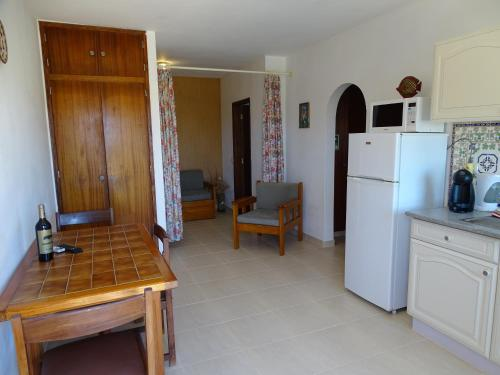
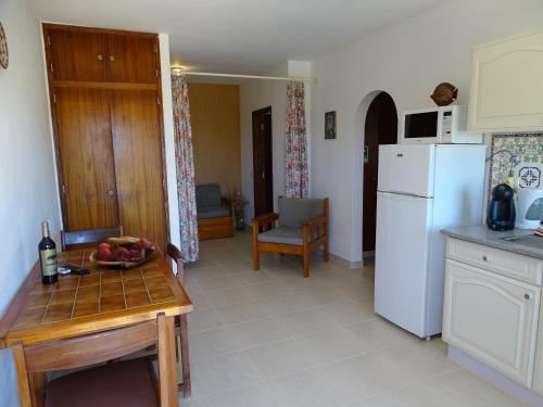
+ fruit basket (122, 251)
